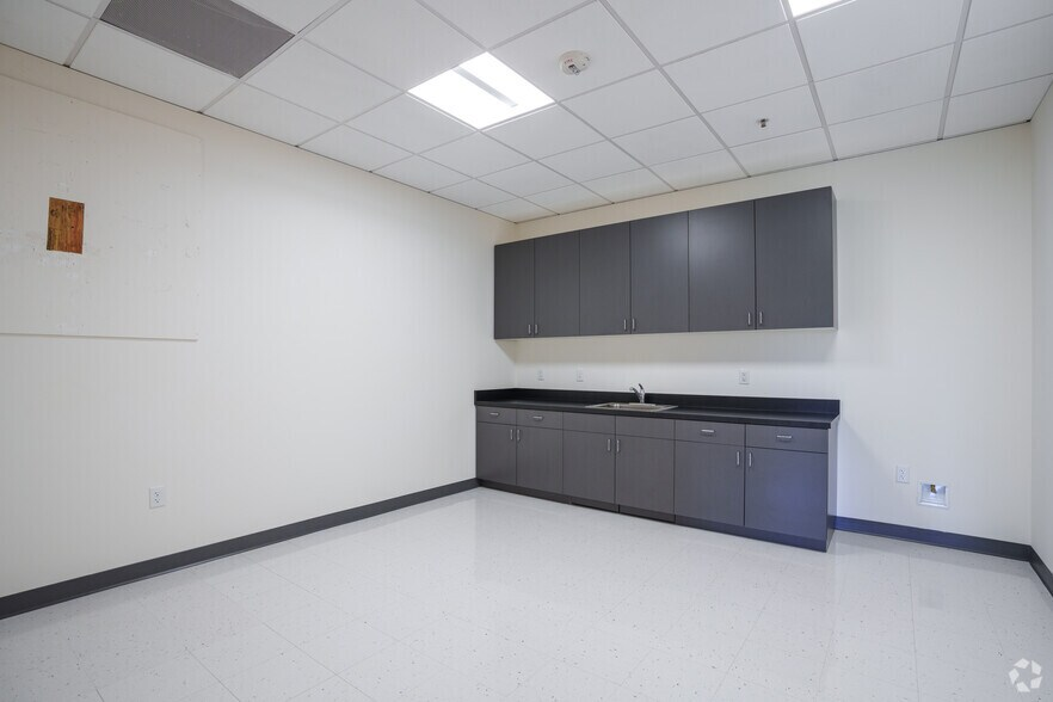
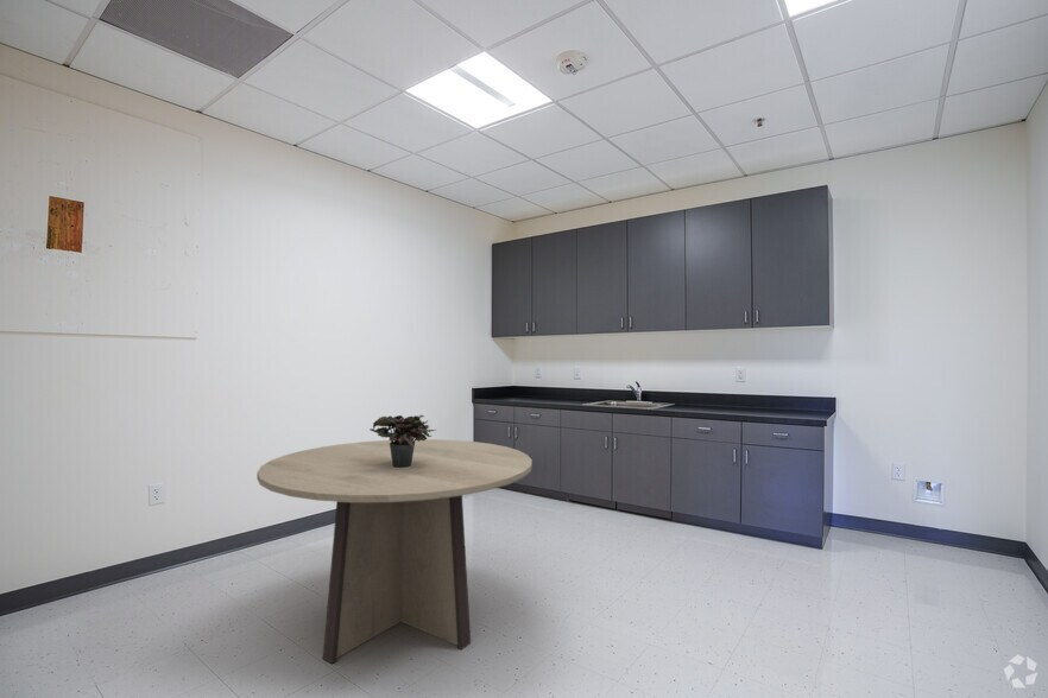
+ dining table (402, 539)
+ potted plant (403, 439)
